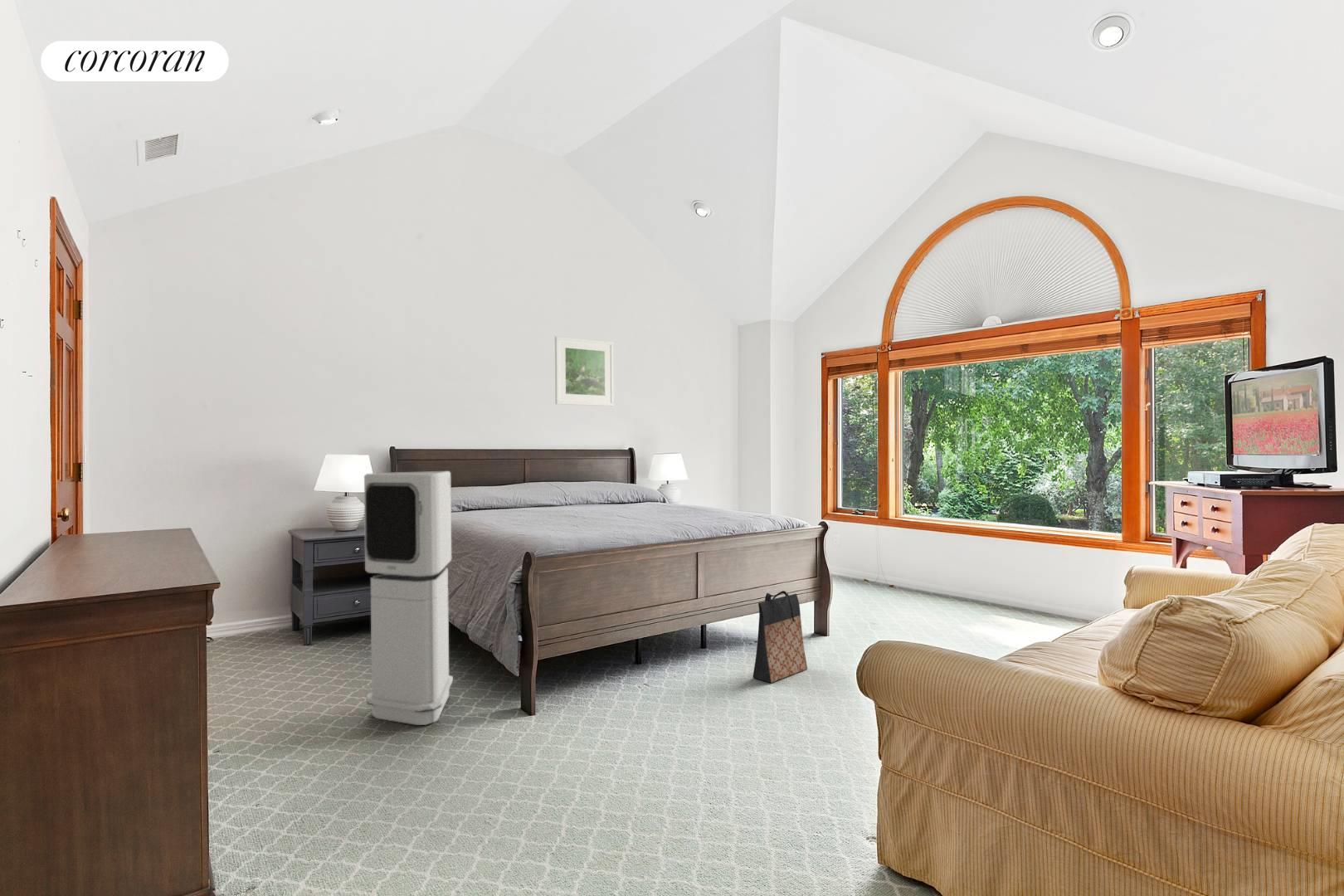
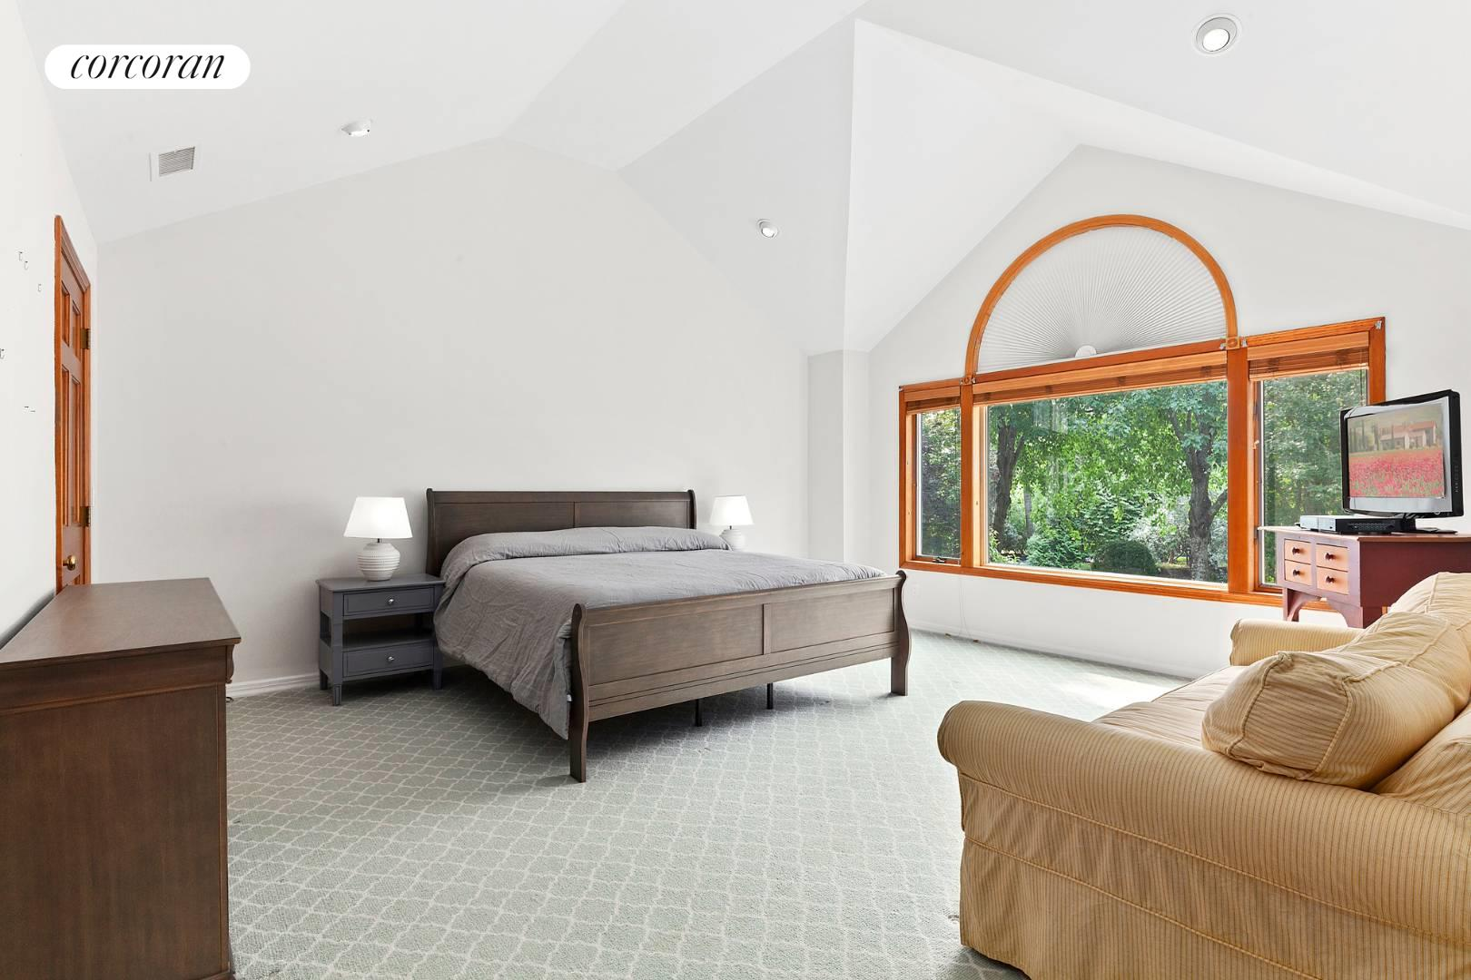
- air purifier (421, 590)
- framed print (585, 372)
- bag (779, 632)
